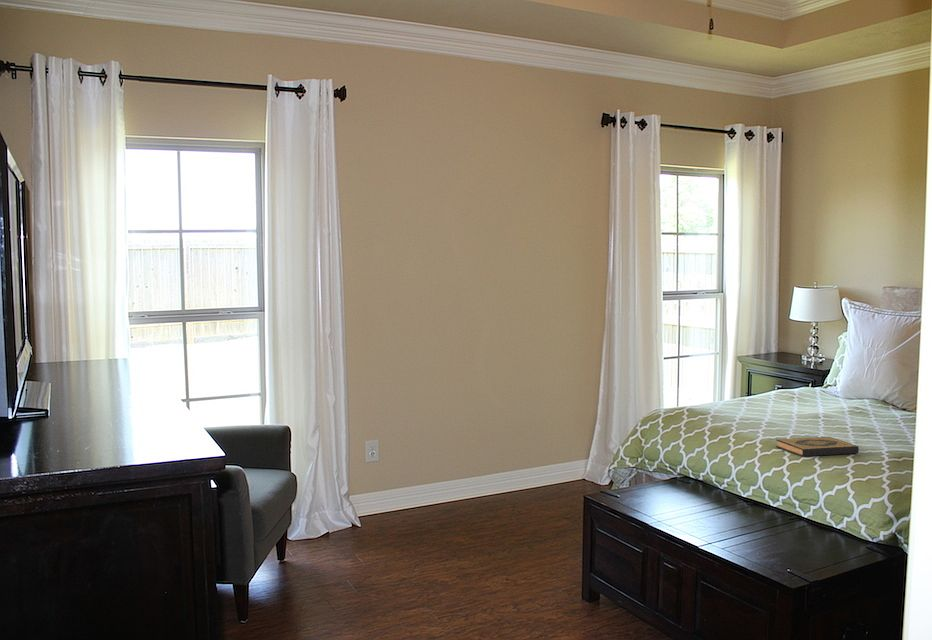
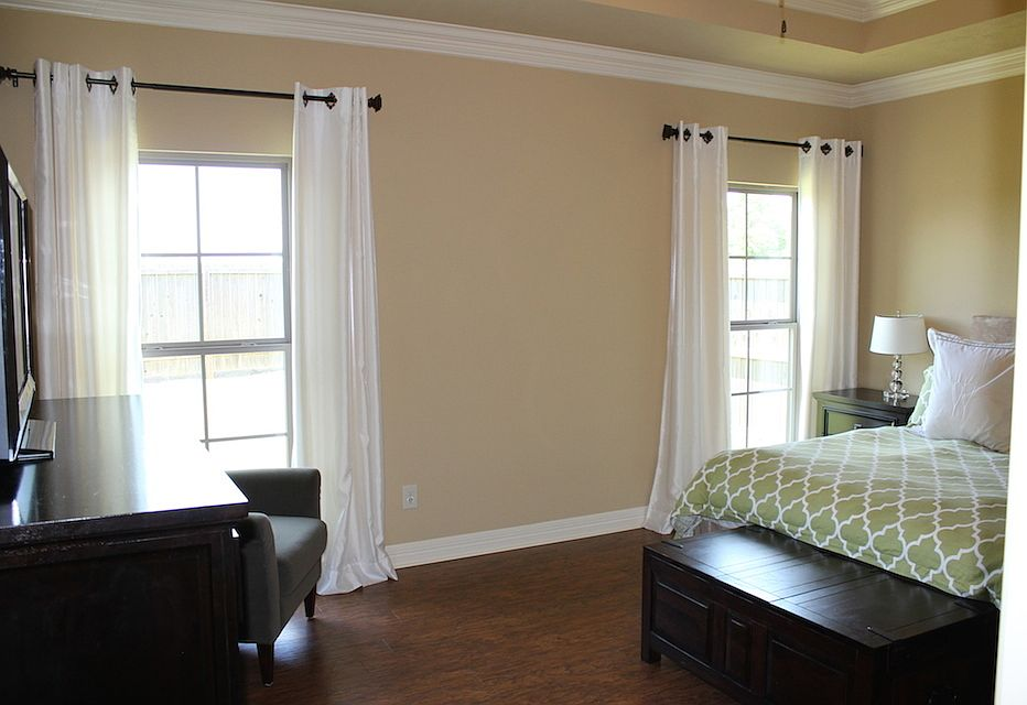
- hardback book (816, 446)
